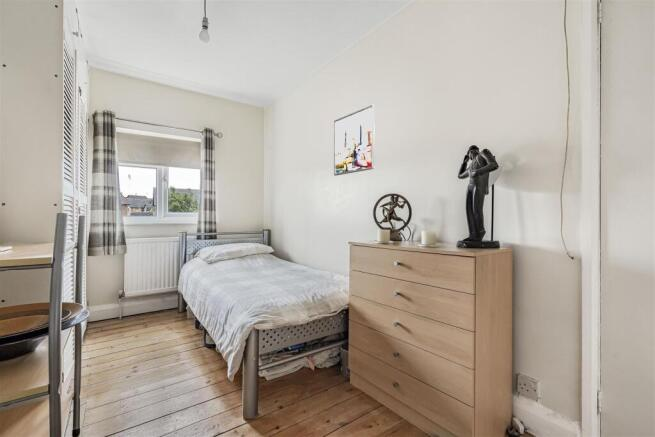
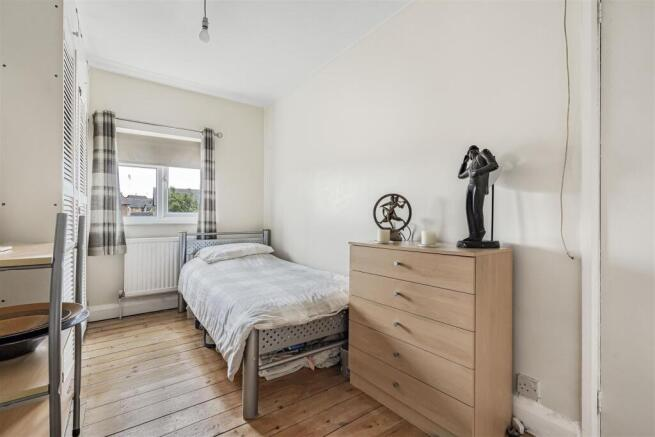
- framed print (352, 142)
